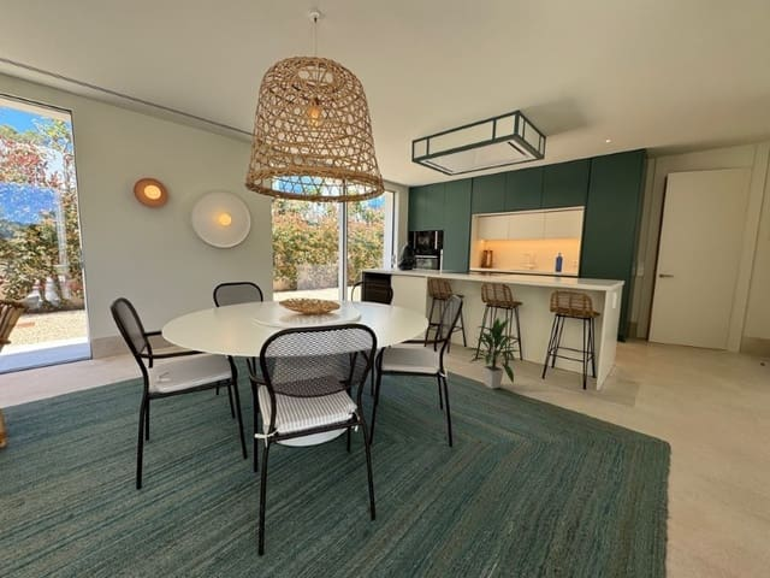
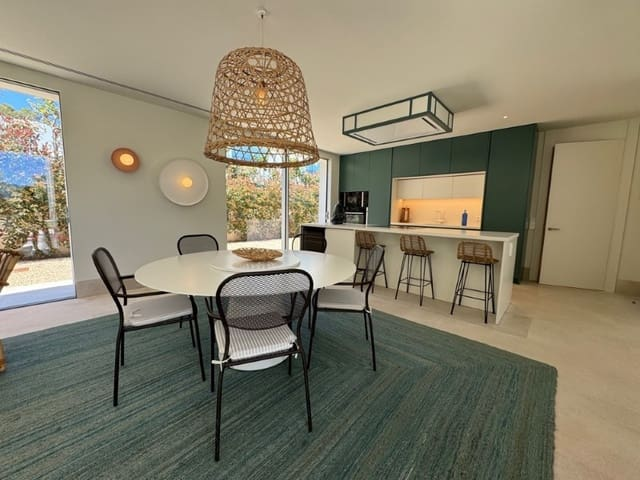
- indoor plant (494, 353)
